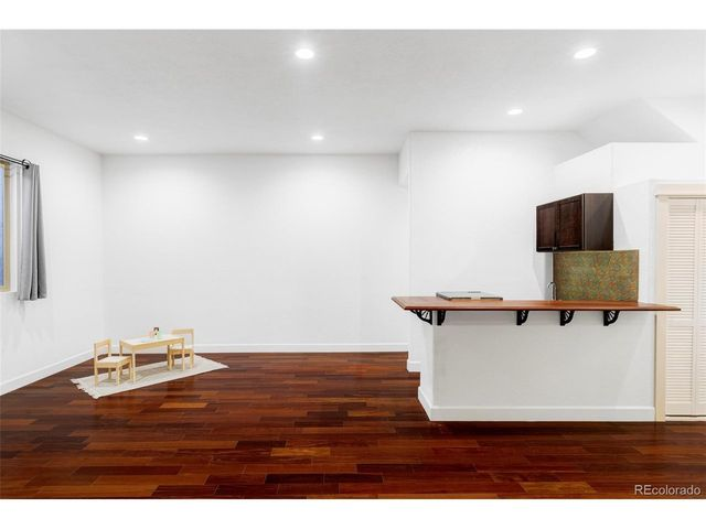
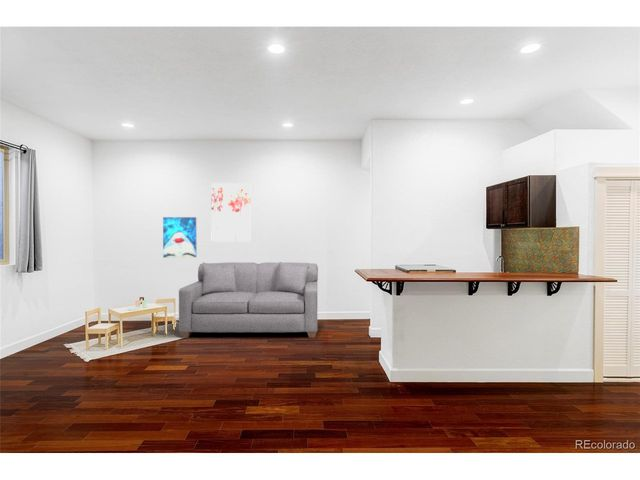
+ wall art (179, 237)
+ wall art (230, 212)
+ sofa (254, 296)
